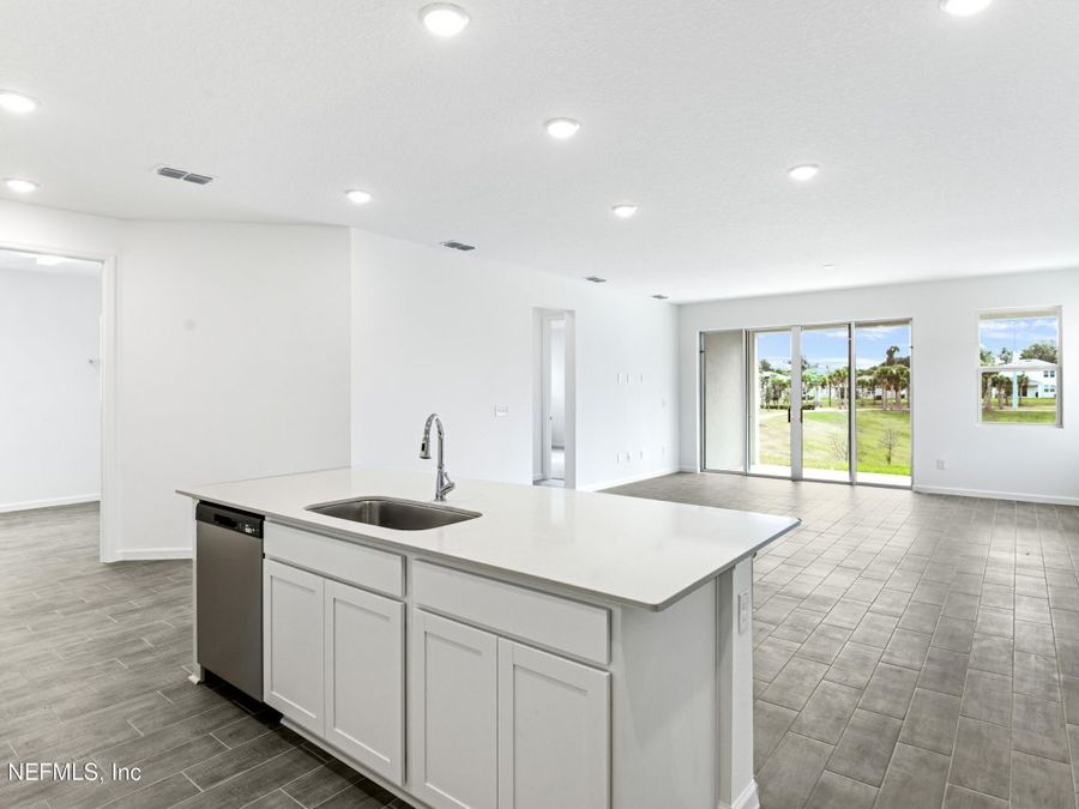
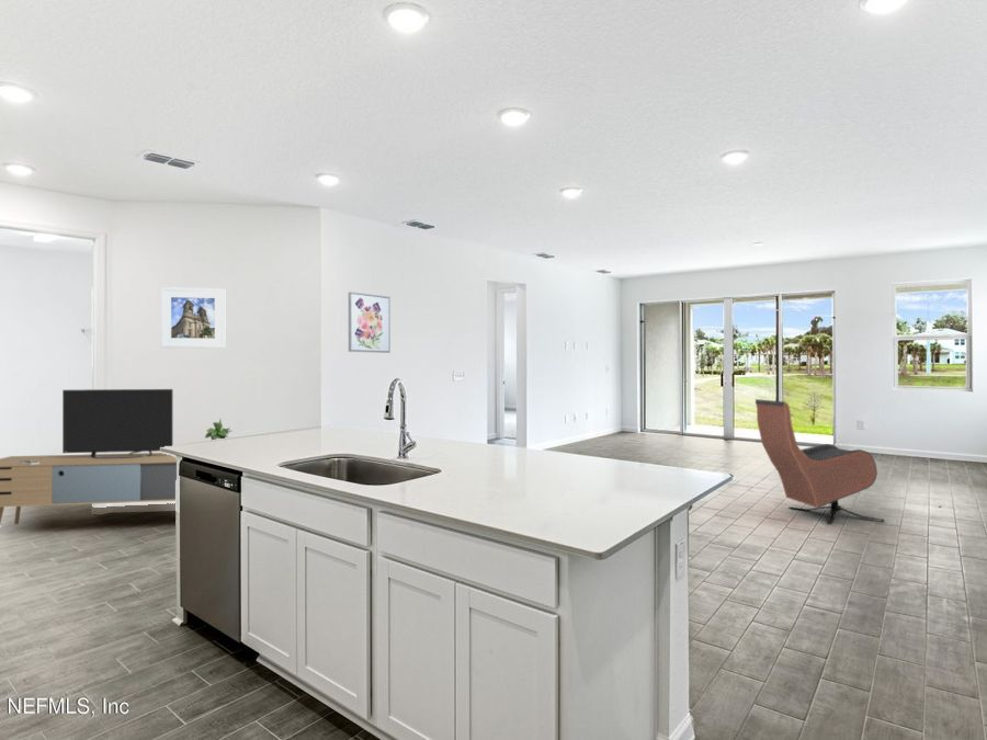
+ armchair (818, 457)
+ wall art (370, 323)
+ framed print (193, 318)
+ media console (115, 456)
